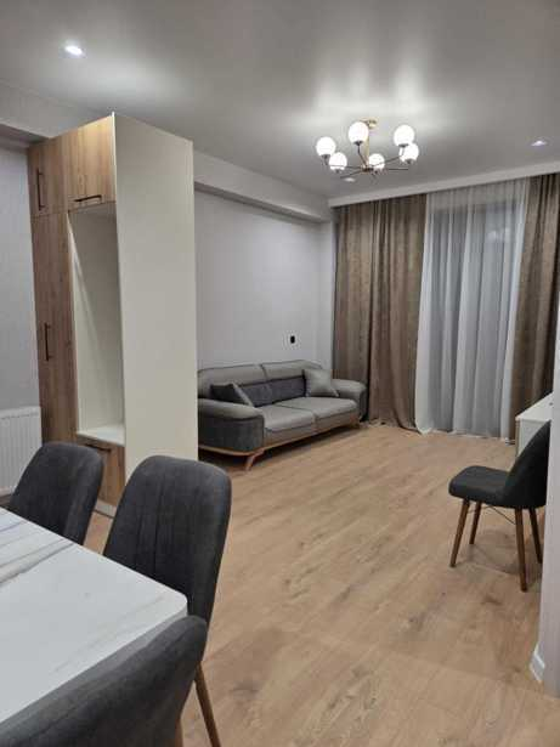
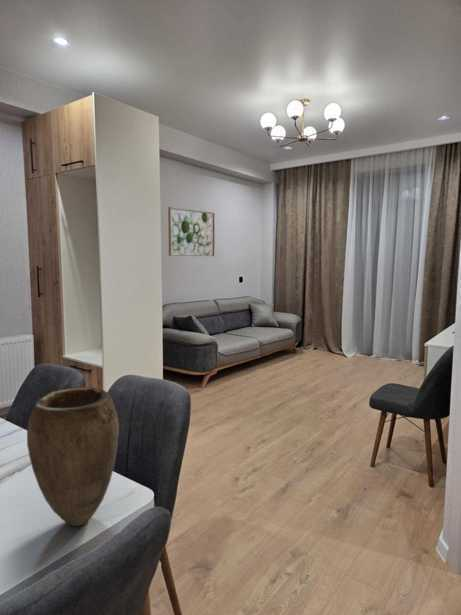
+ vase (75, 460)
+ wall art (193, 233)
